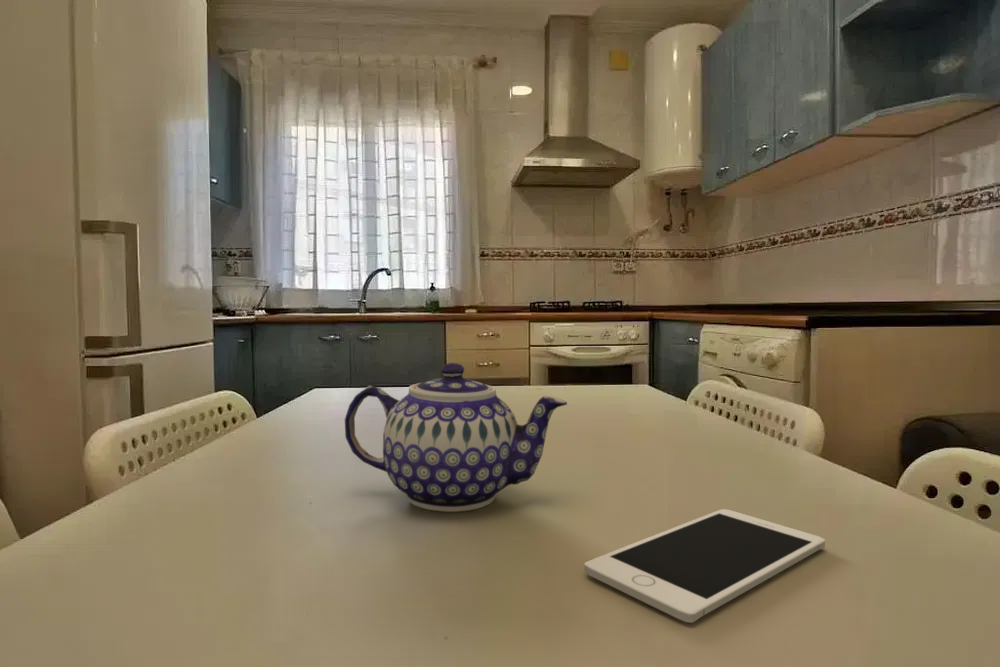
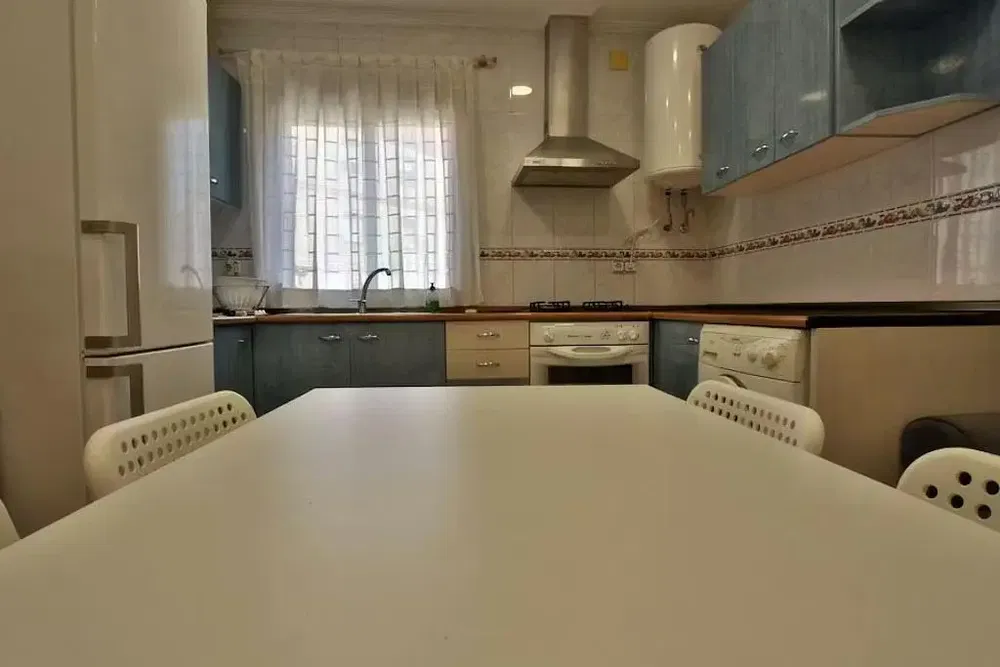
- cell phone (710, 554)
- teapot (453, 430)
